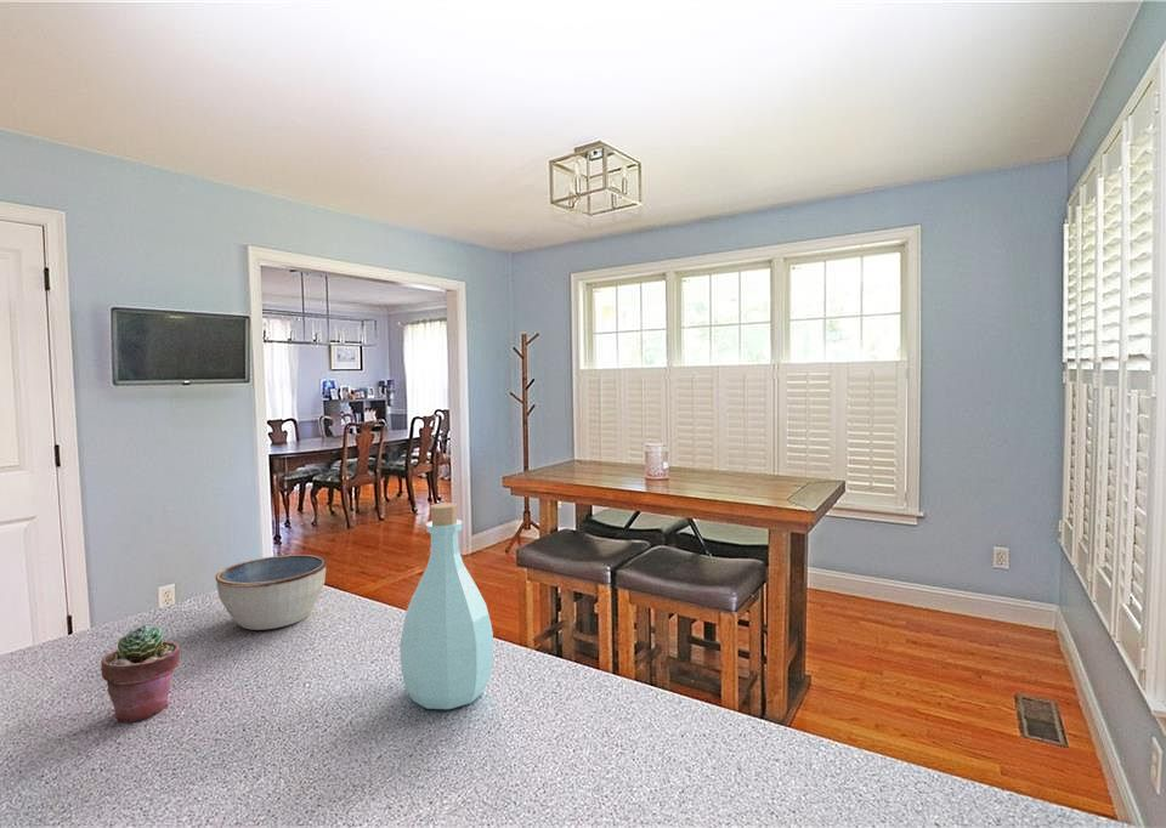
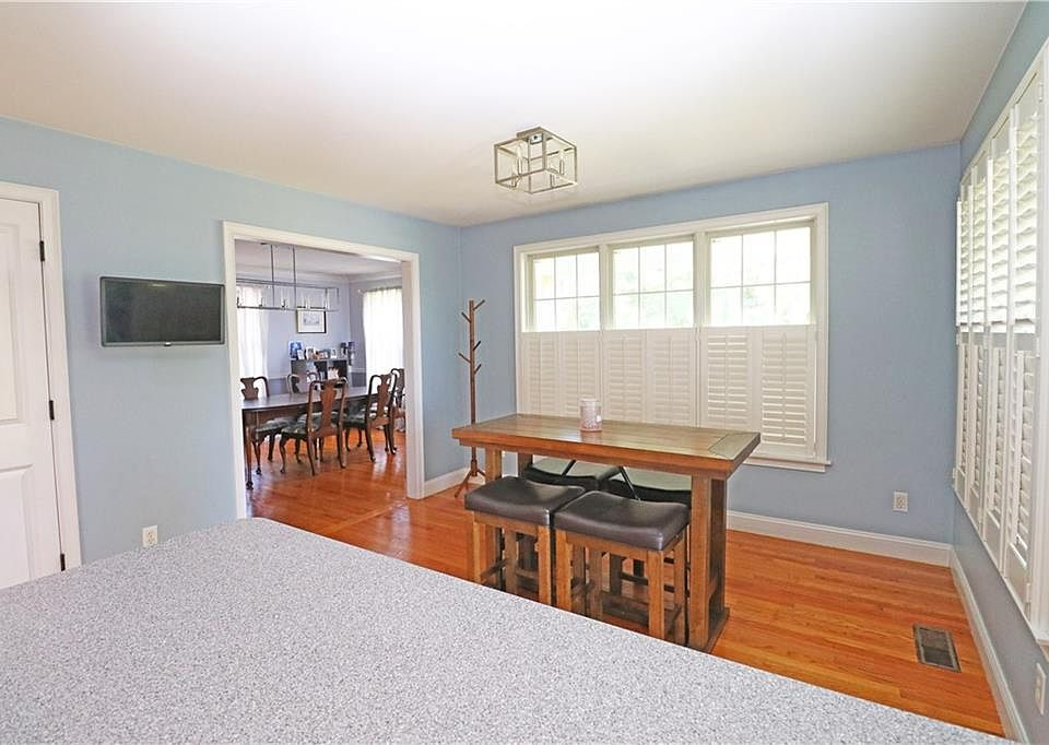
- bowl (273, 592)
- bottle (446, 599)
- potted succulent (141, 669)
